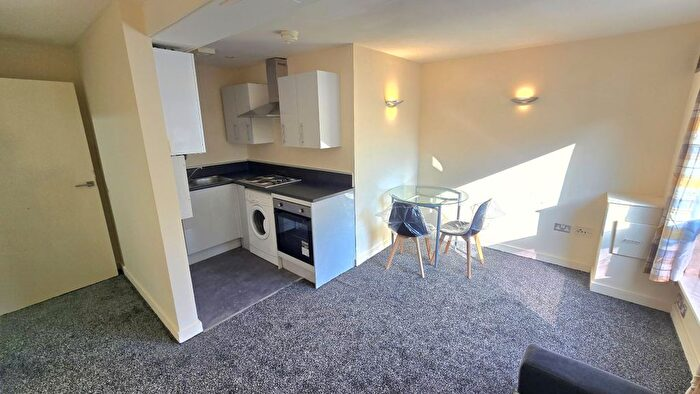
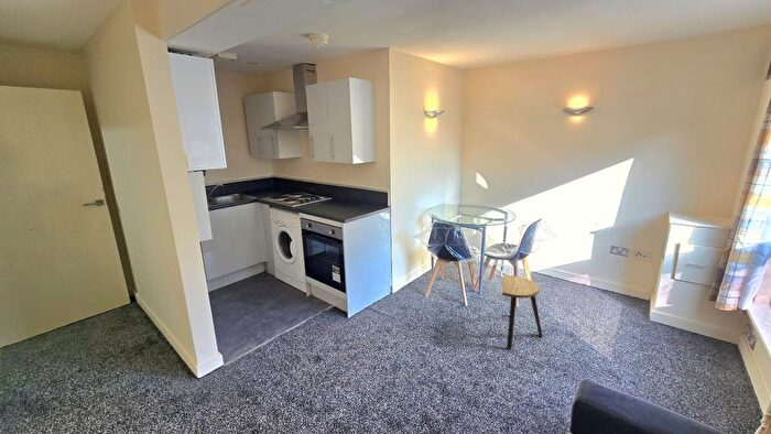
+ stool (514, 310)
